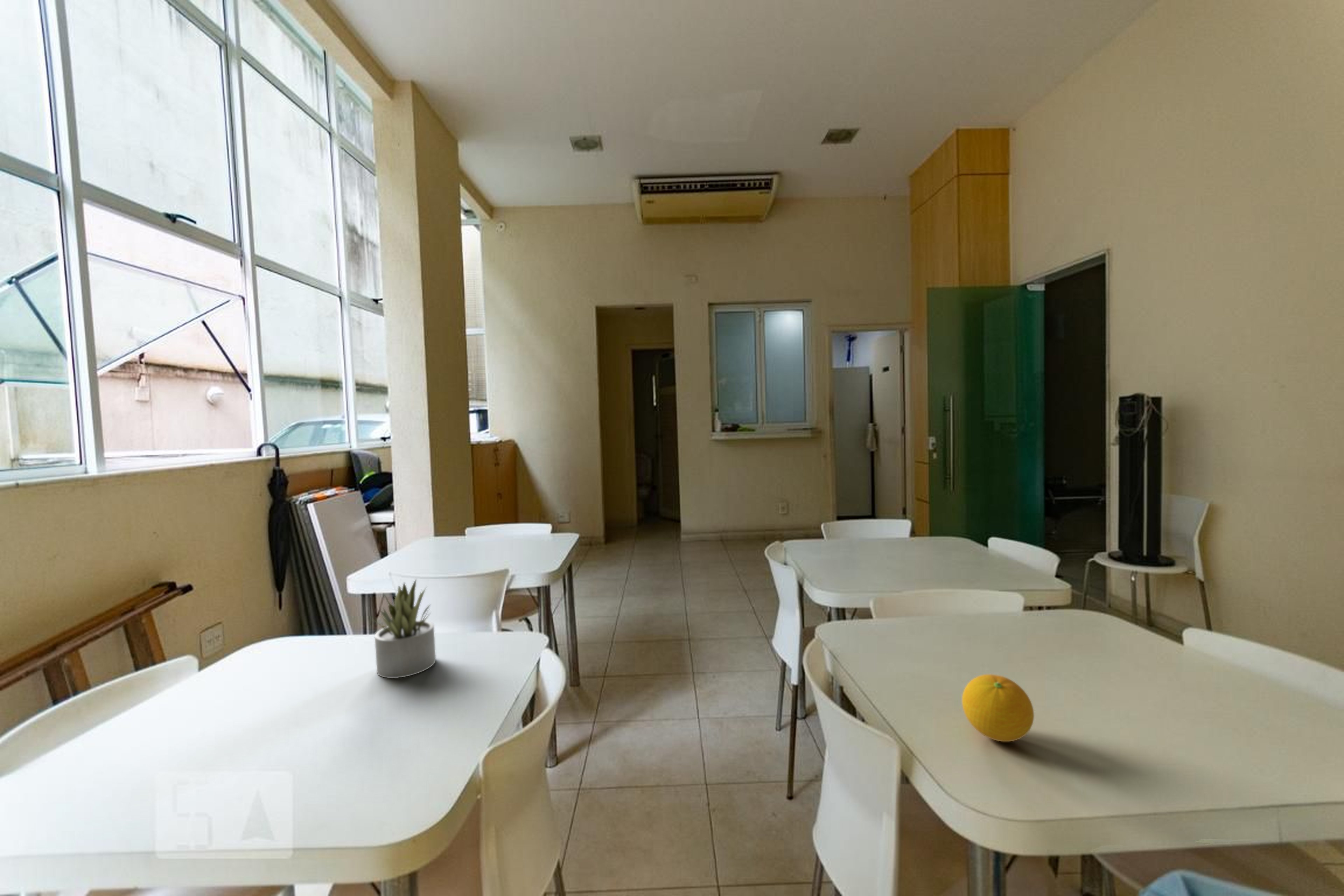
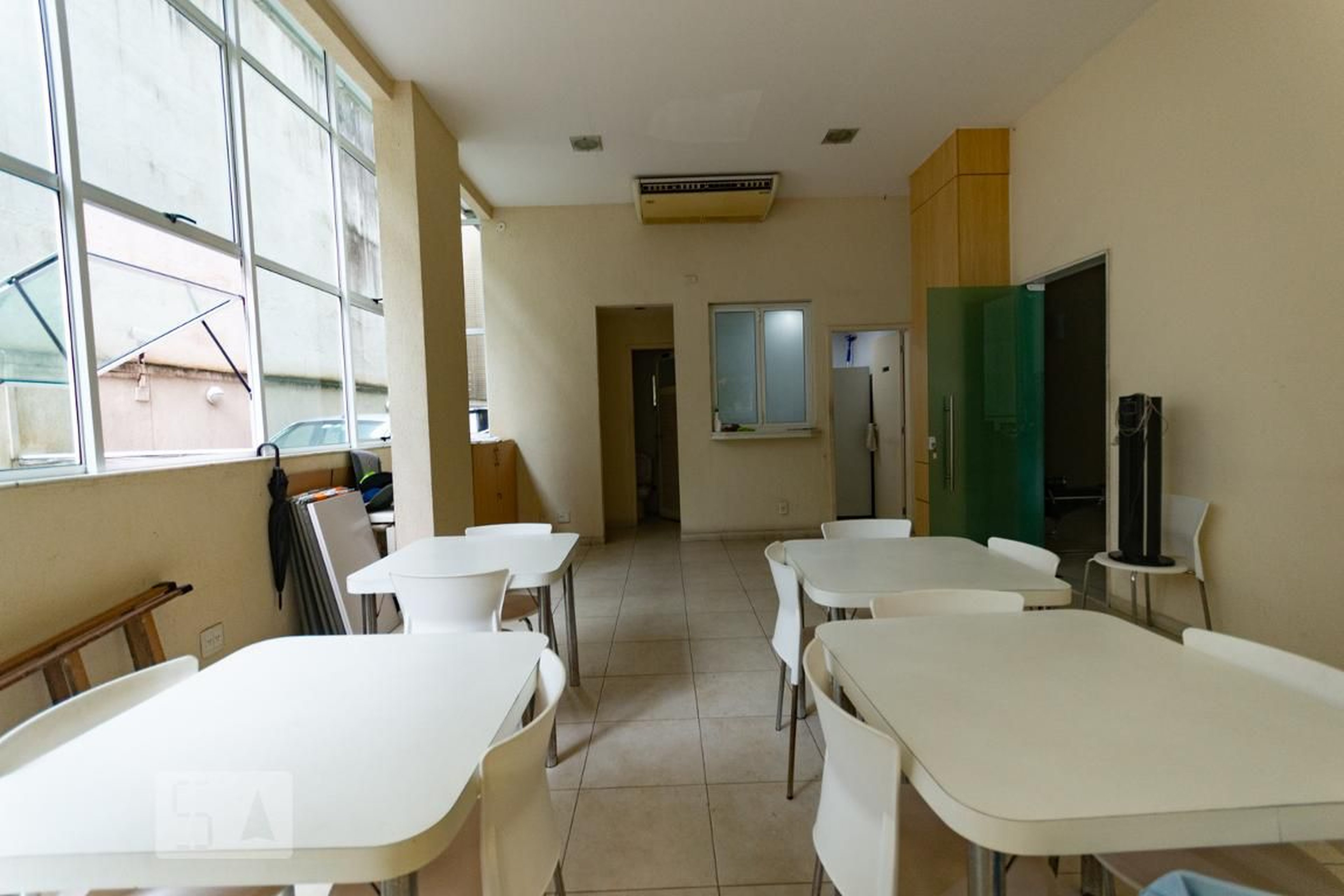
- fruit (997, 707)
- succulent plant (405, 624)
